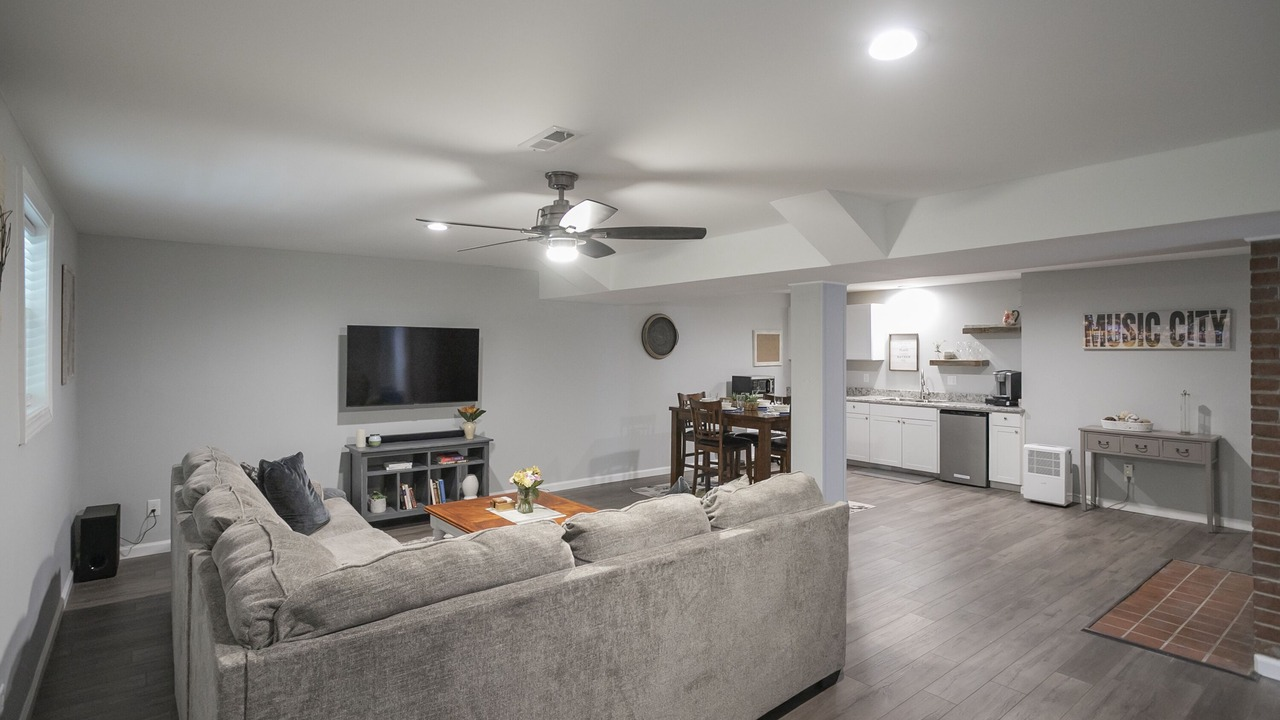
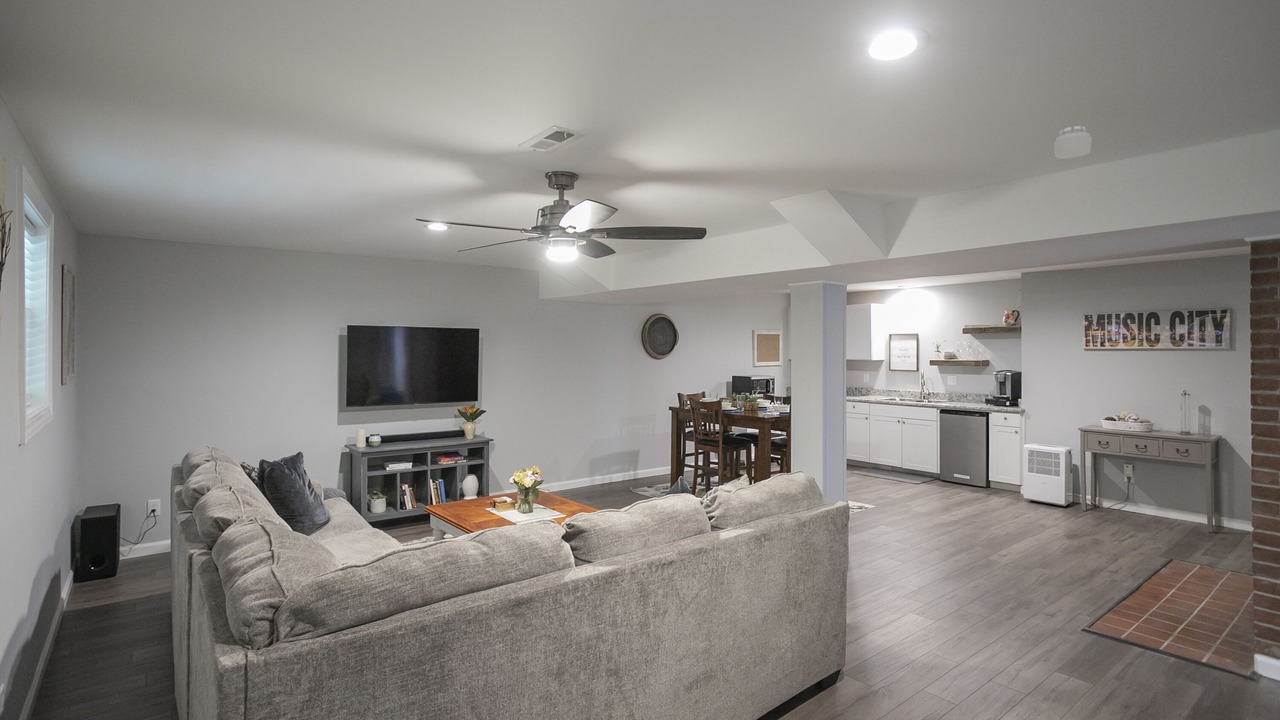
+ smoke detector (1072, 141)
